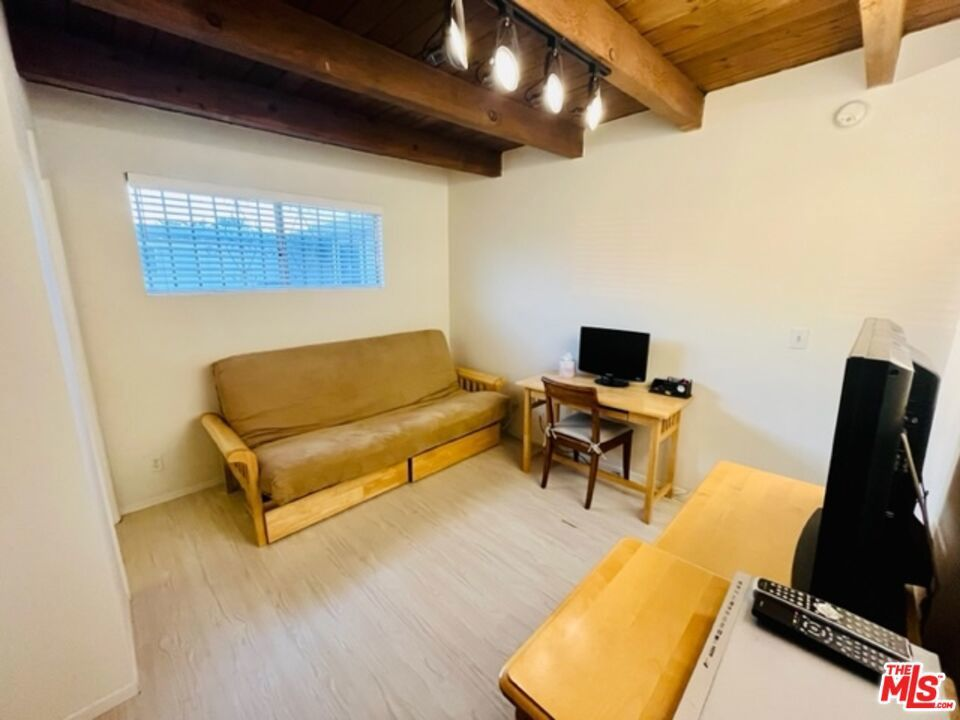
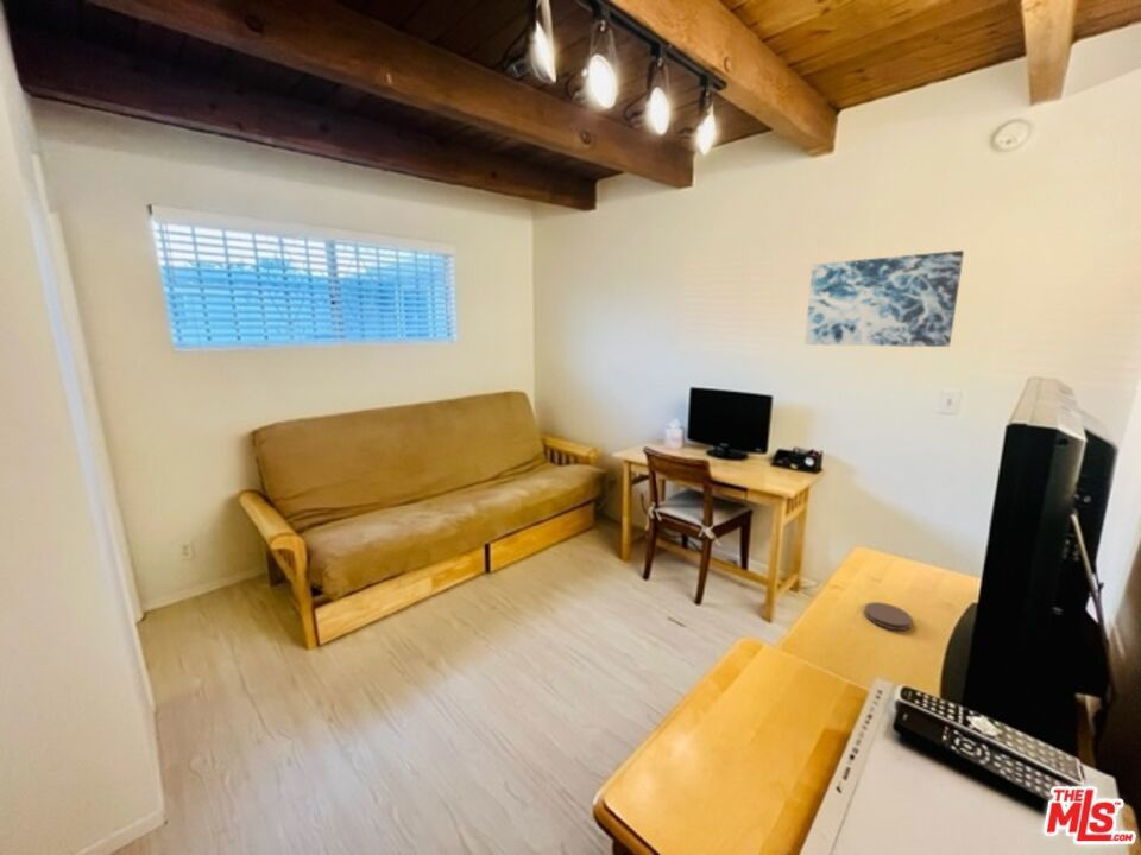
+ wall art (876, 302)
+ coaster (887, 615)
